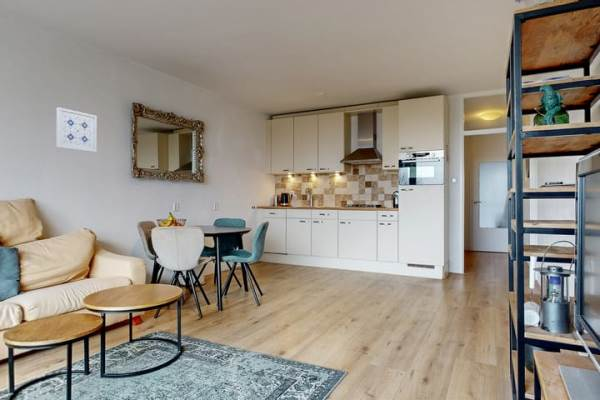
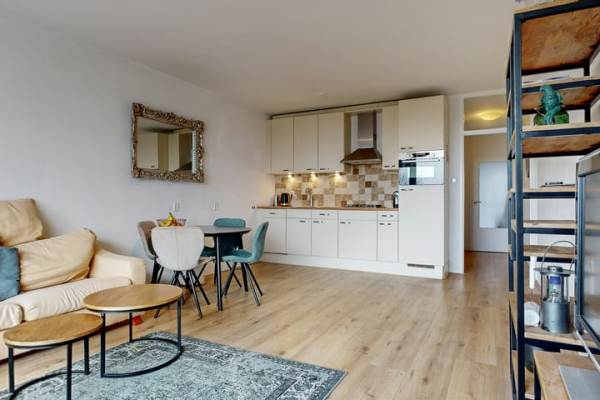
- wall art (77, 130)
